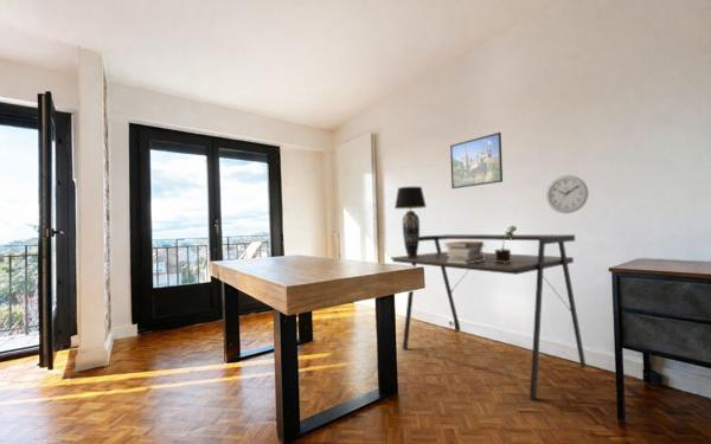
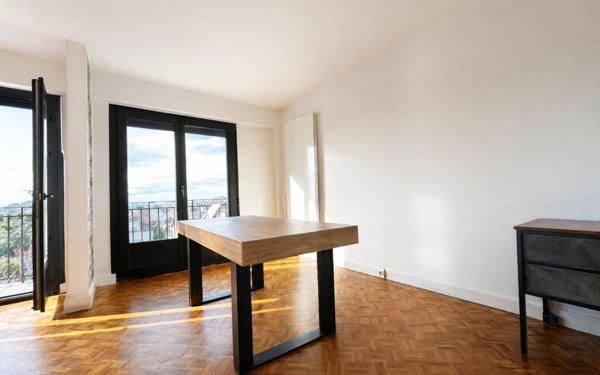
- potted plant (504, 240)
- table lamp (410, 221)
- book stack (465, 251)
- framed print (474, 162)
- wall clock (565, 194)
- desk (461, 278)
